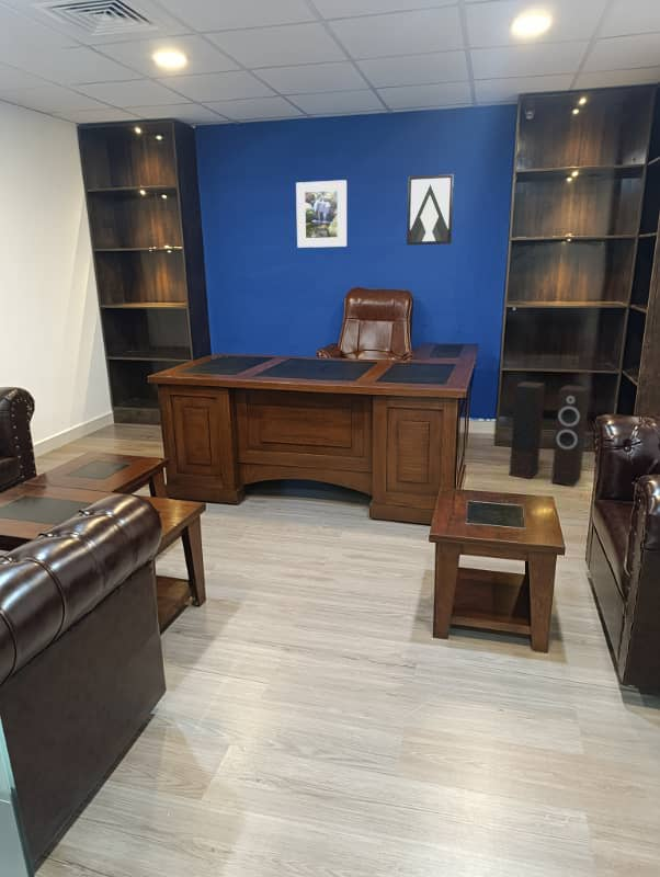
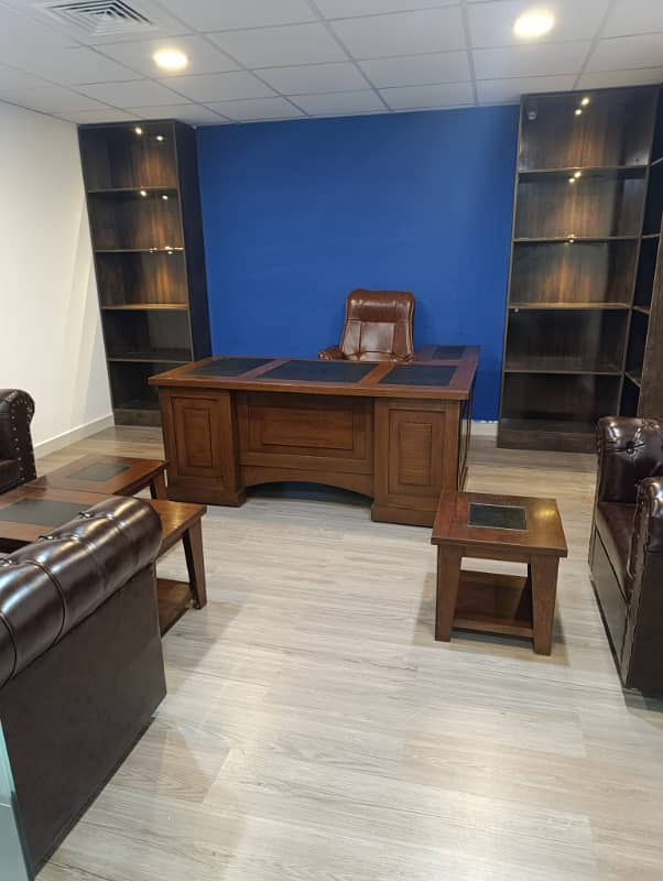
- wall art (430, 209)
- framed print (321, 214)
- stereo (540, 432)
